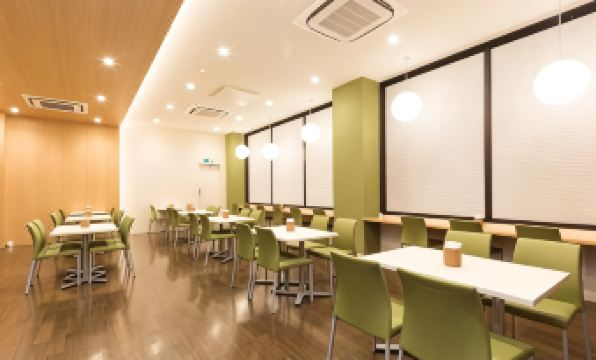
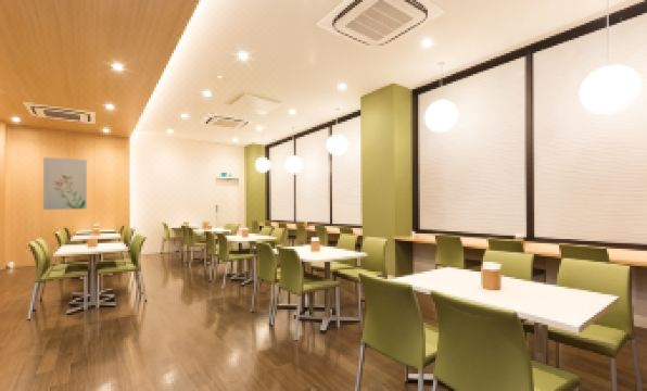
+ wall art (65, 184)
